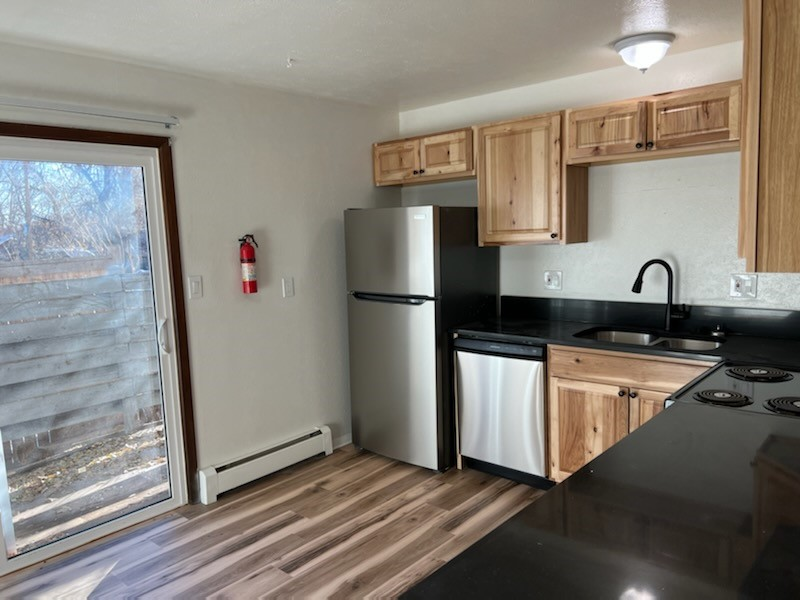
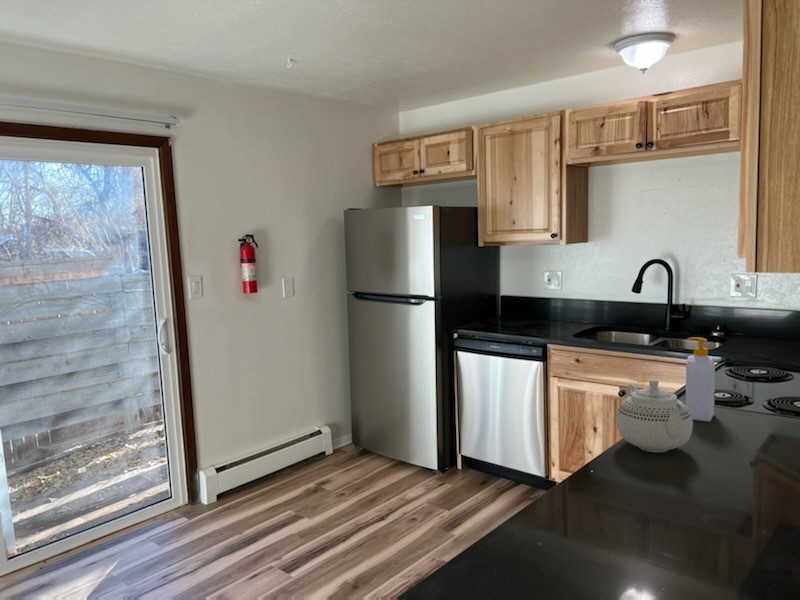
+ soap bottle (698, 377)
+ teapot (652, 413)
